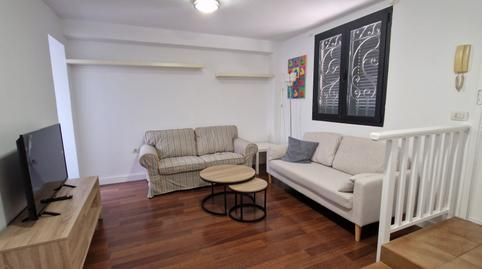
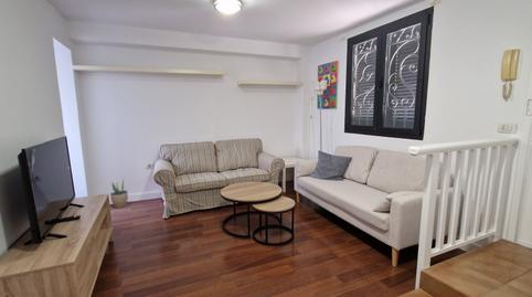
+ potted plant (118, 192)
